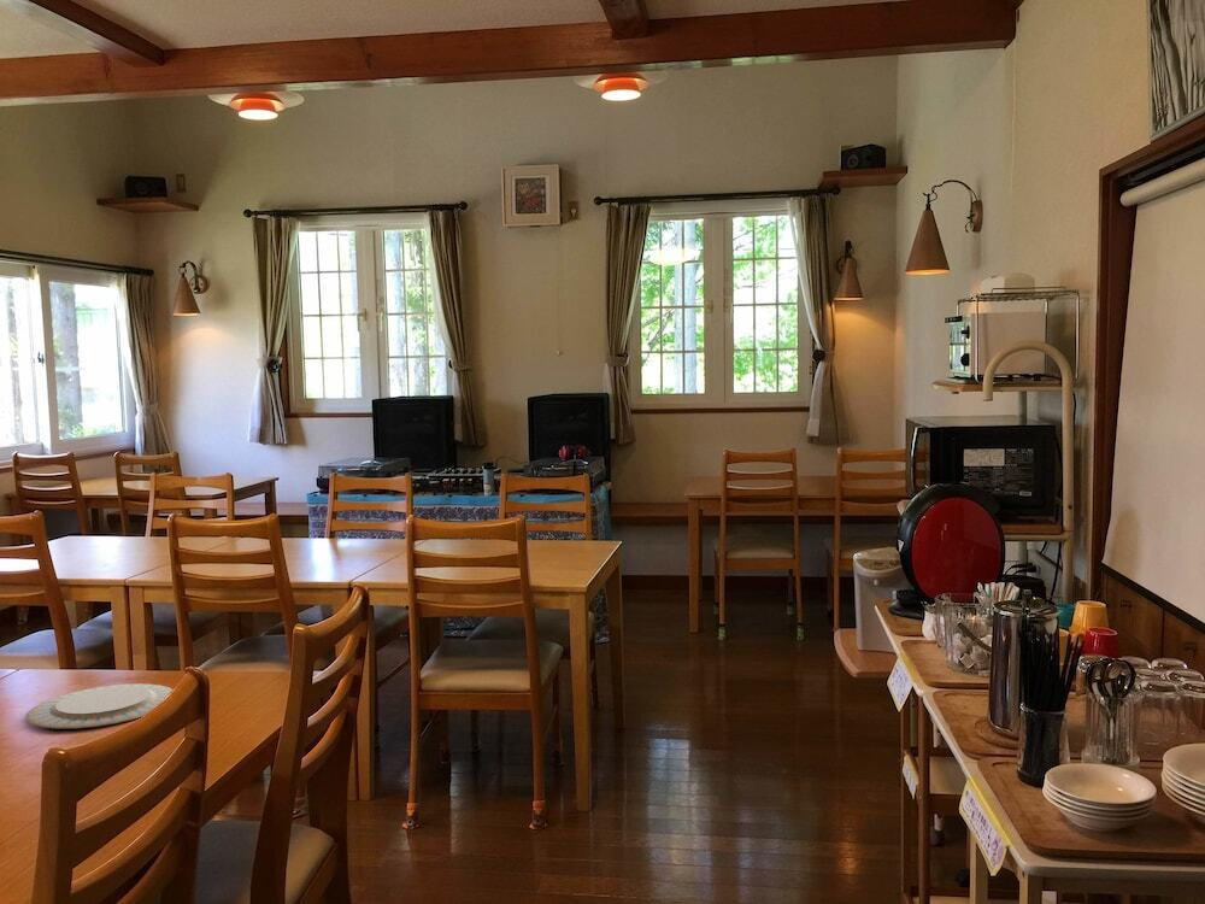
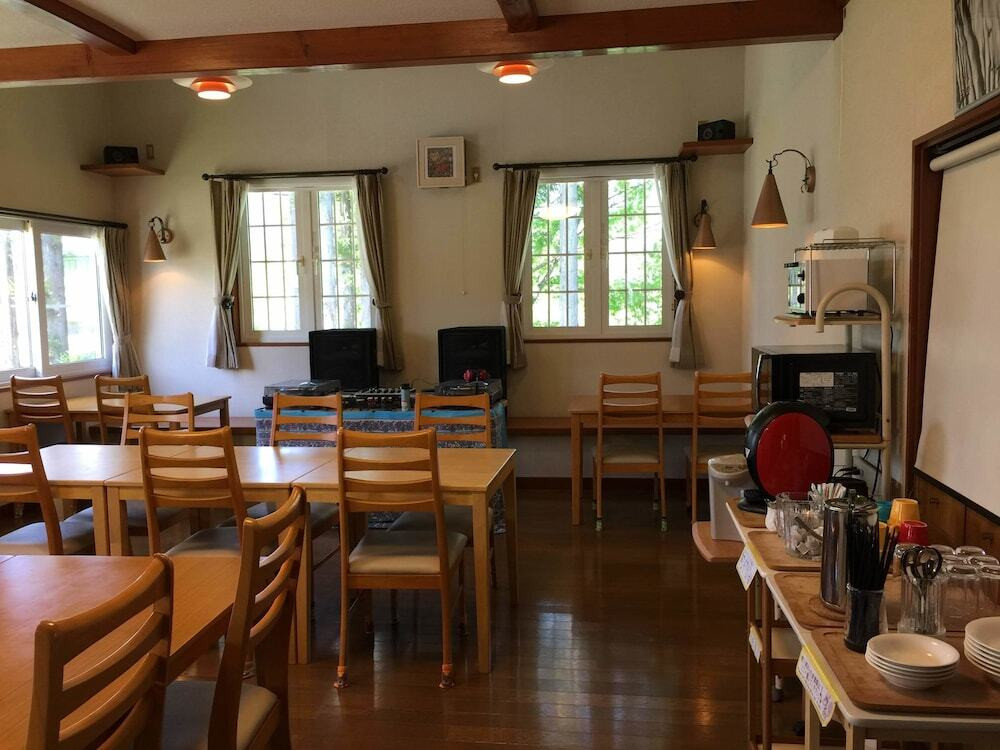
- chinaware (104, 702)
